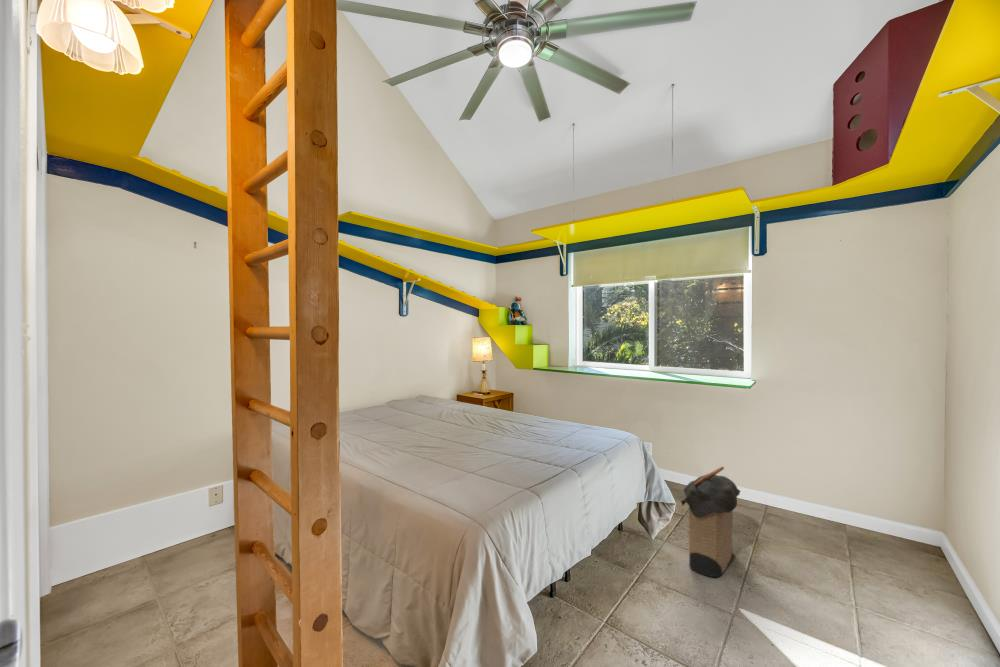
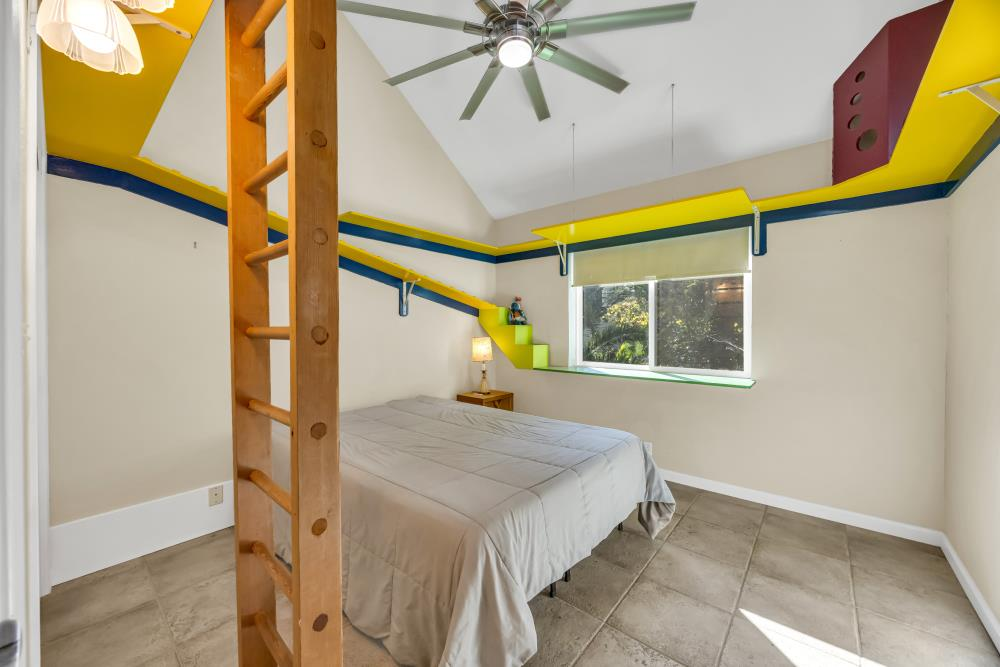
- laundry hamper (709, 509)
